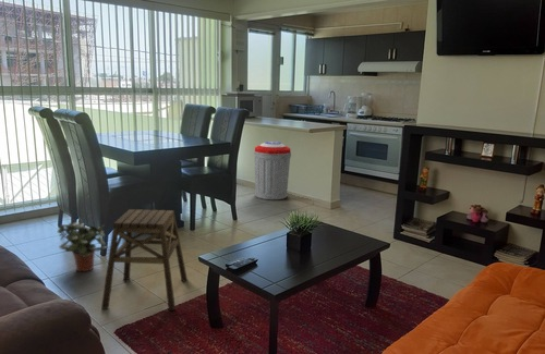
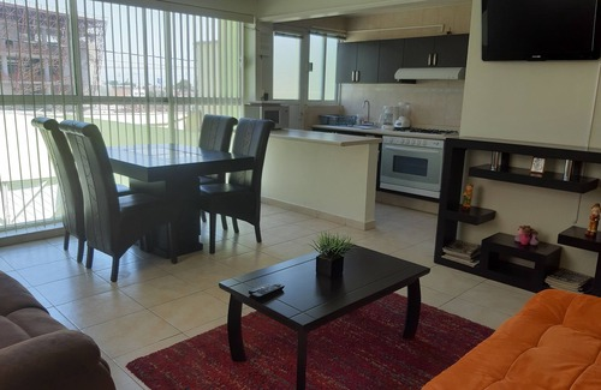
- trash can (271, 169)
- stool (146, 257)
- potted plant (84, 245)
